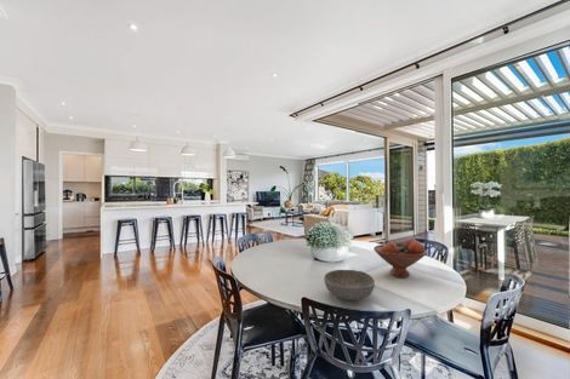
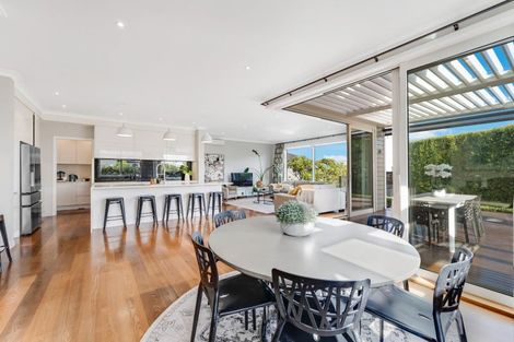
- fruit bowl (399, 257)
- bowl (348, 286)
